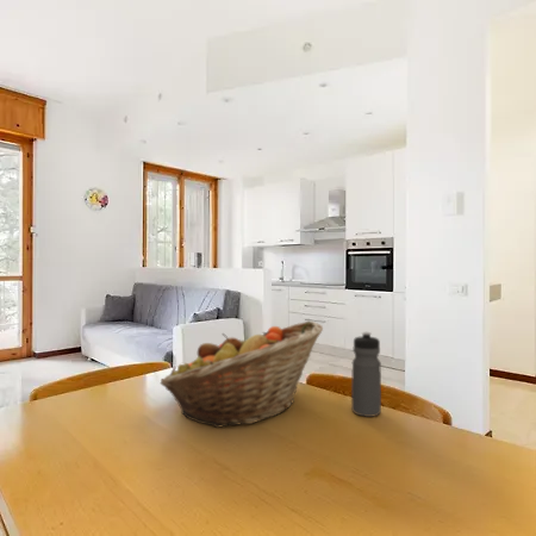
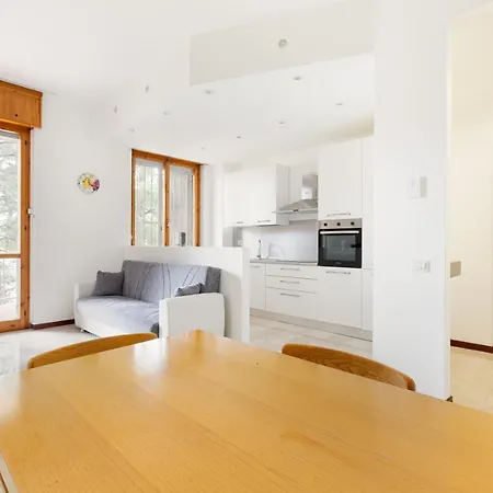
- water bottle (366, 372)
- fruit basket (247, 363)
